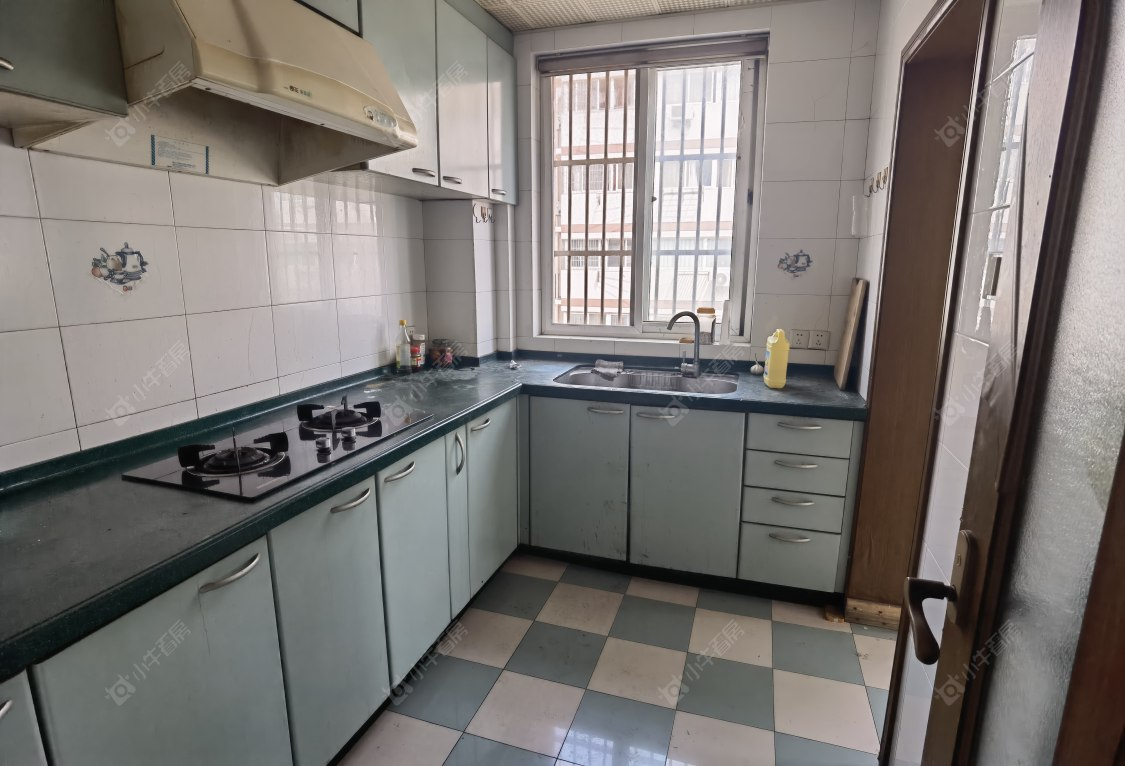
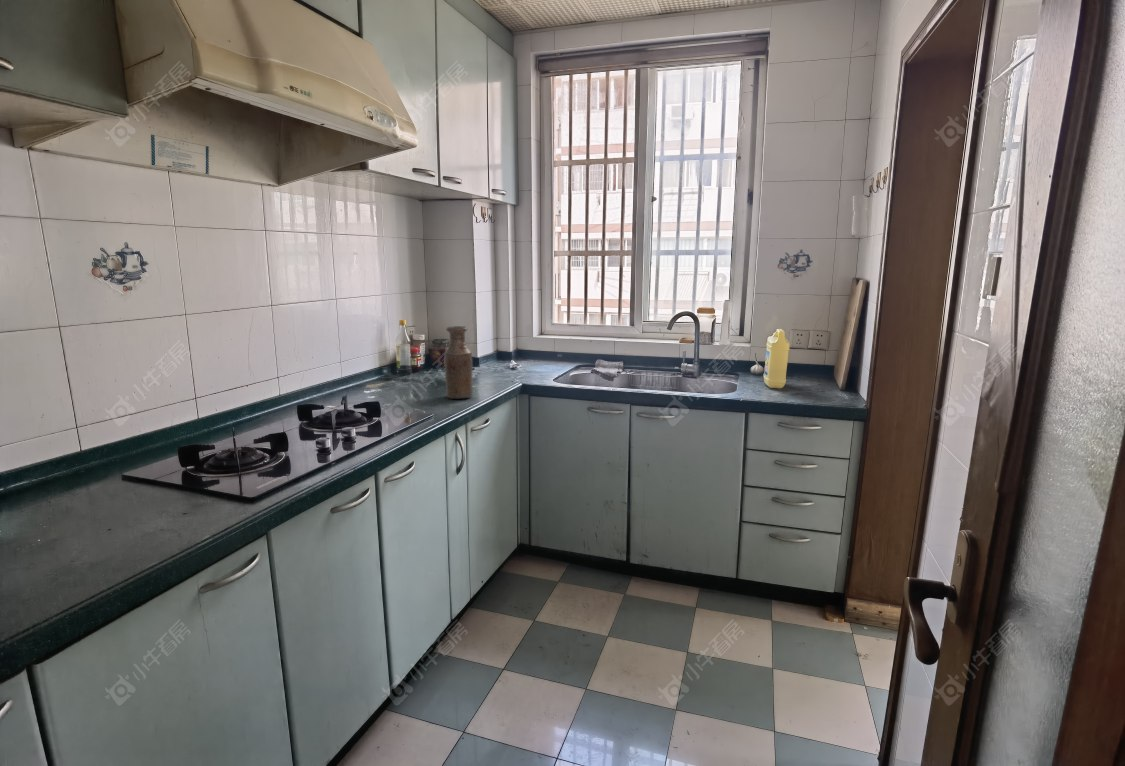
+ bottle (458, 362)
